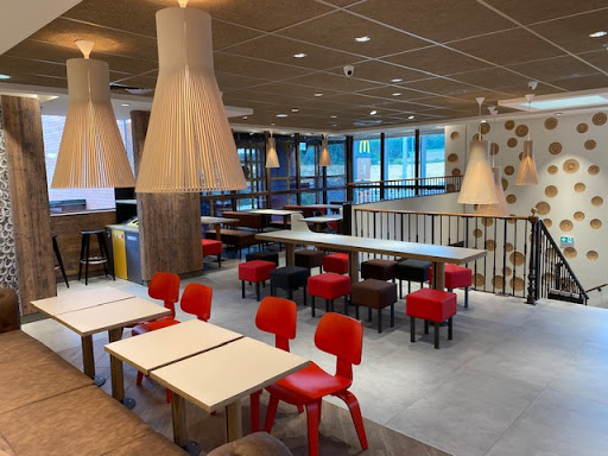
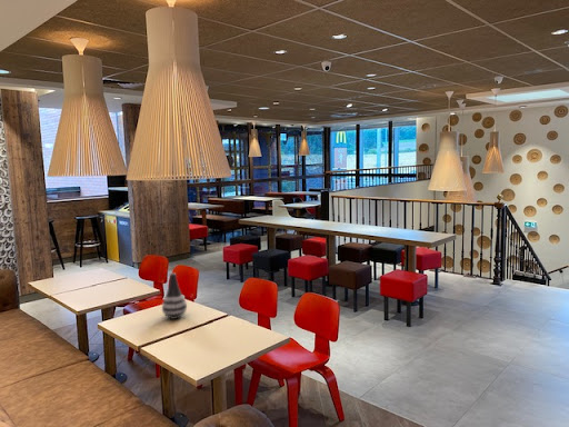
+ vase (173, 295)
